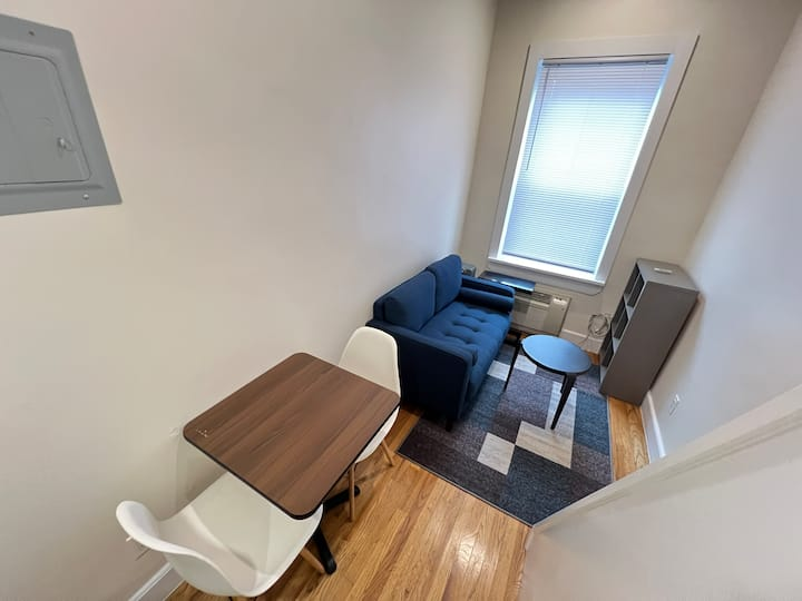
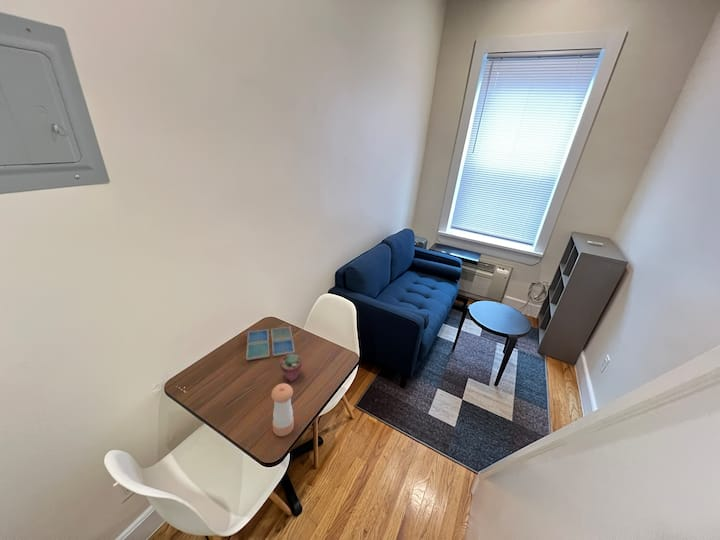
+ pepper shaker (282, 407)
+ drink coaster (268, 342)
+ potted succulent (291, 365)
